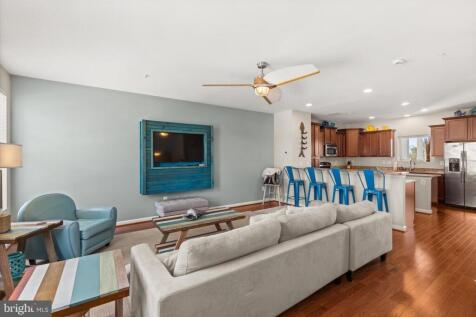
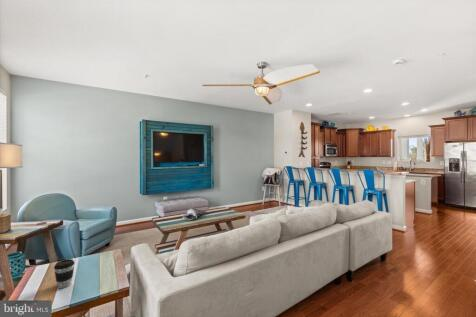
+ coffee cup (64, 273)
